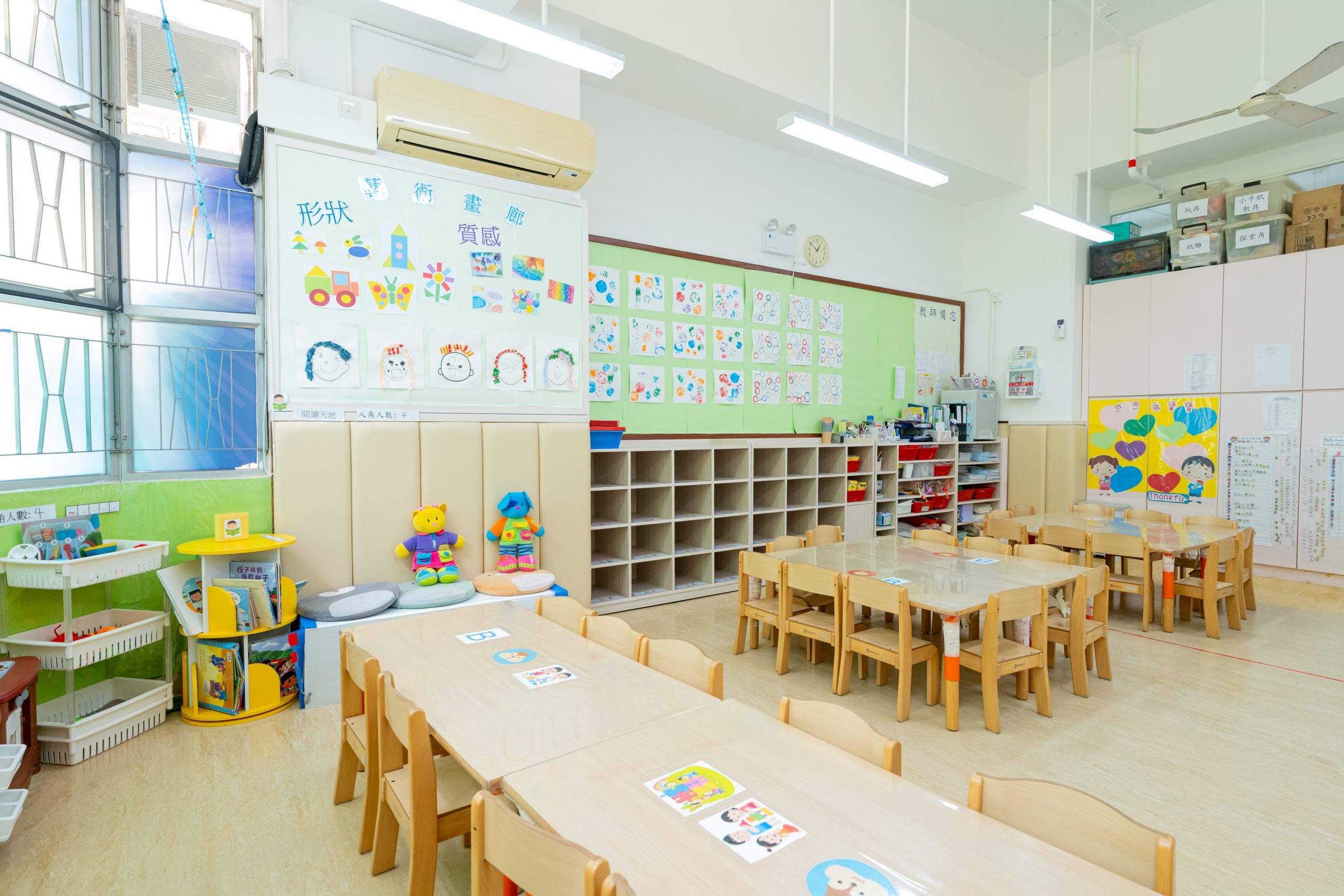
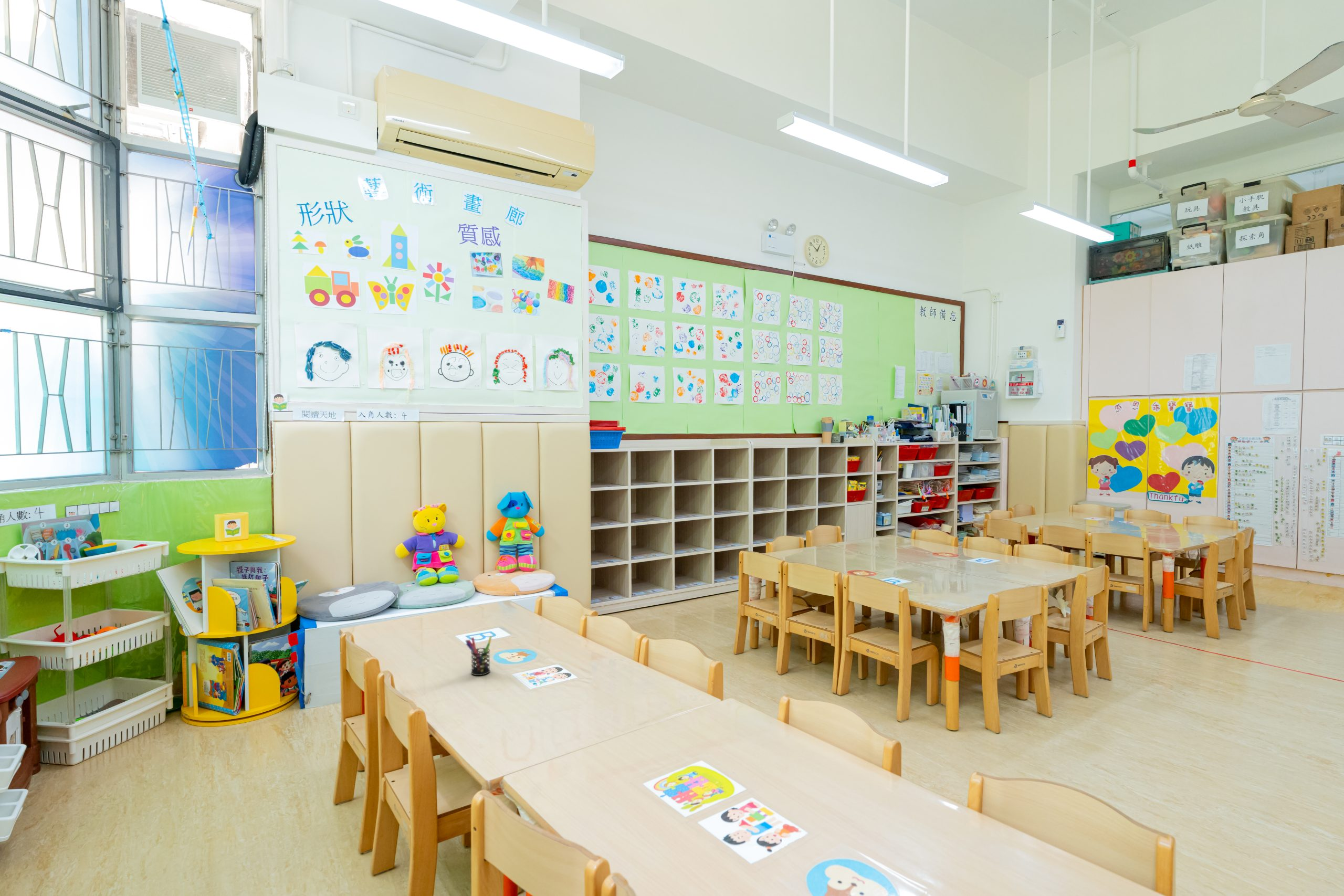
+ pen holder (481, 654)
